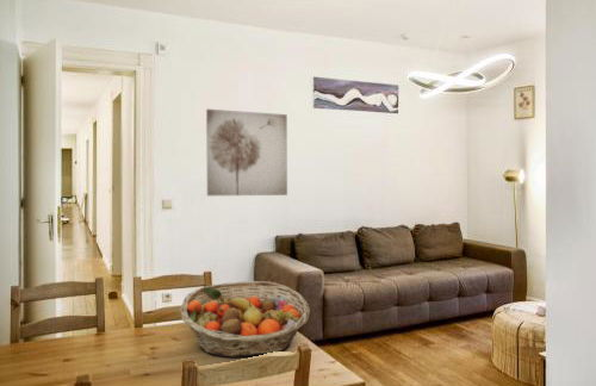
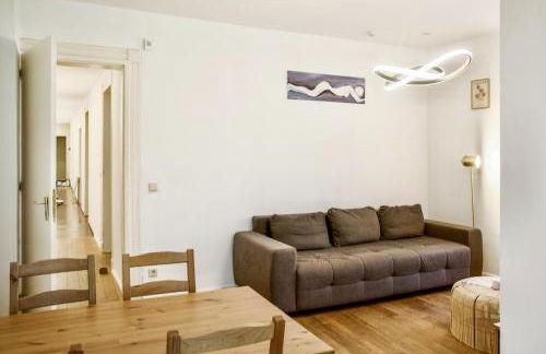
- fruit basket (246, 316)
- wall art (248, 154)
